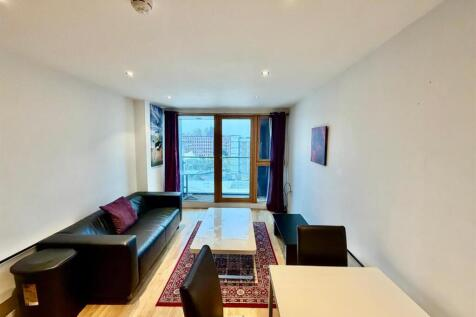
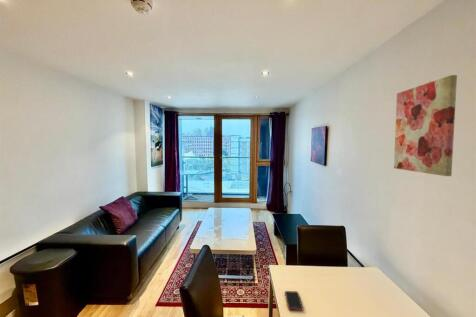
+ cell phone (293, 300)
+ wall art (420, 129)
